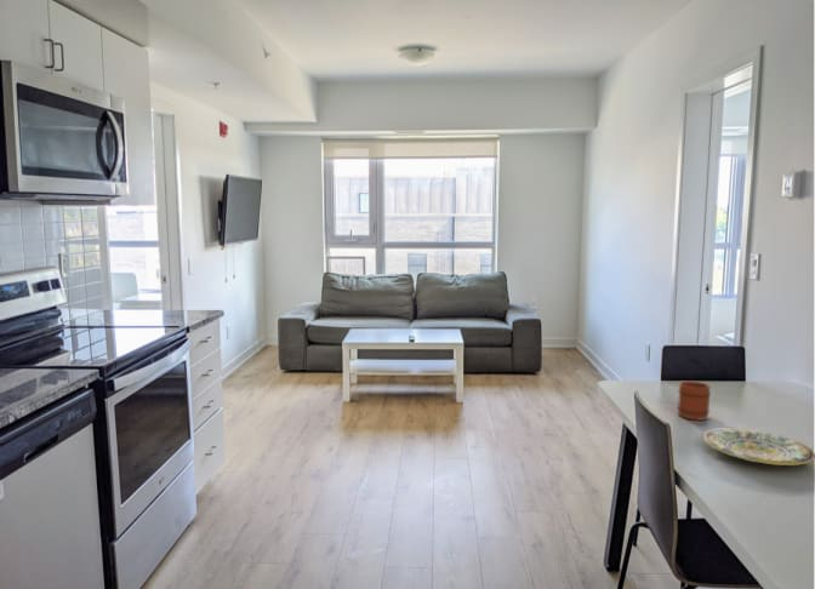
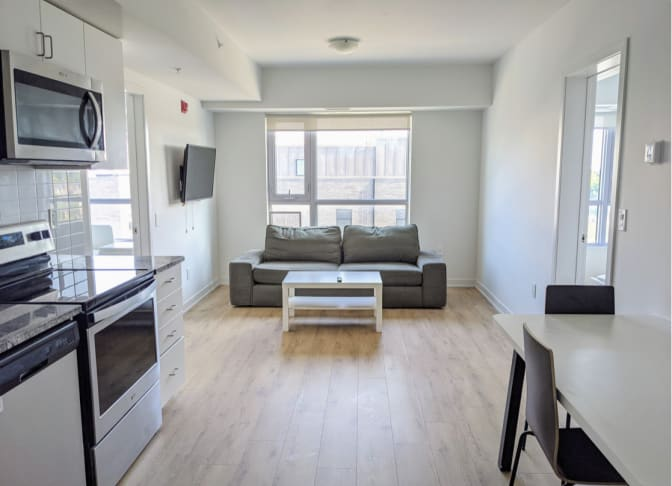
- mug (694, 399)
- plate (756, 448)
